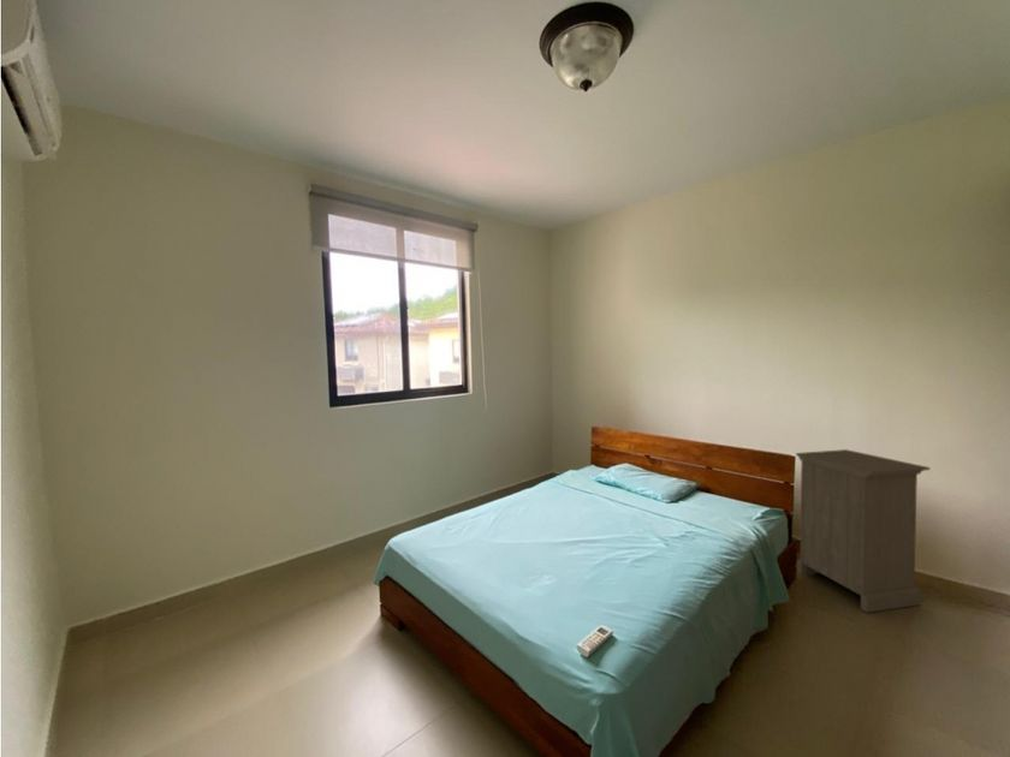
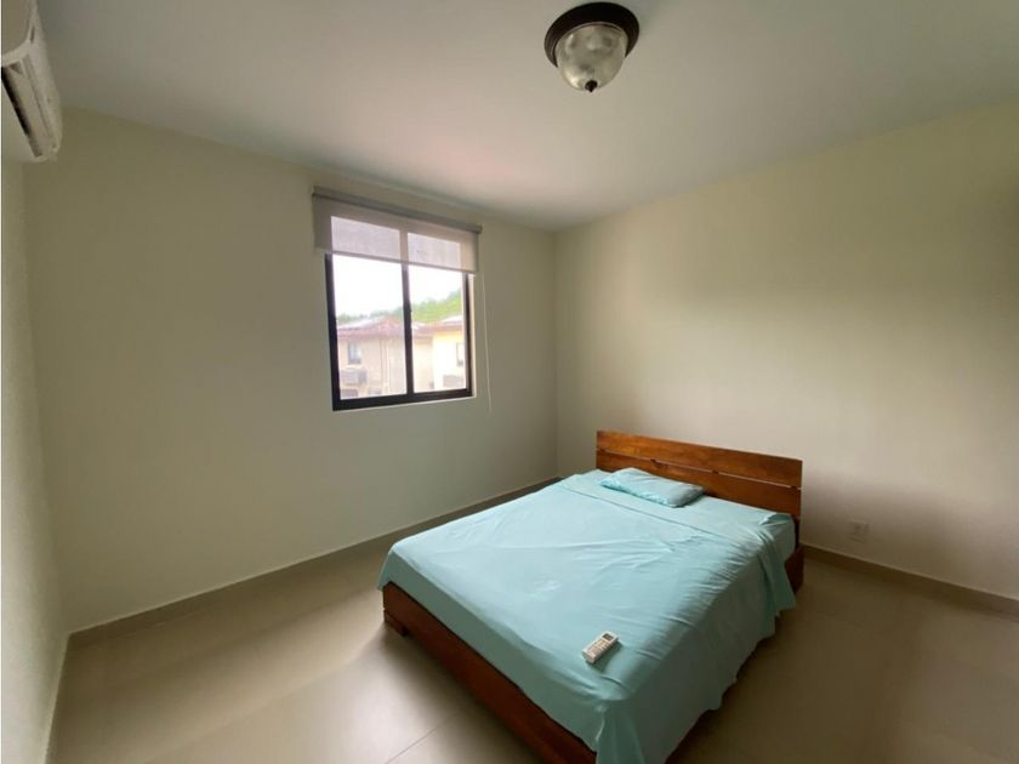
- nightstand (856, 523)
